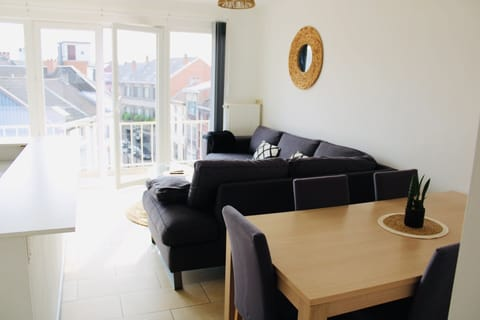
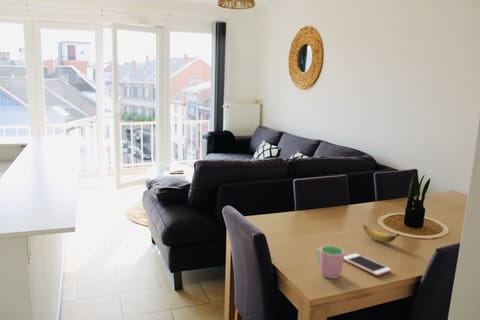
+ cup (328, 261)
+ banana (380, 234)
+ cell phone (365, 263)
